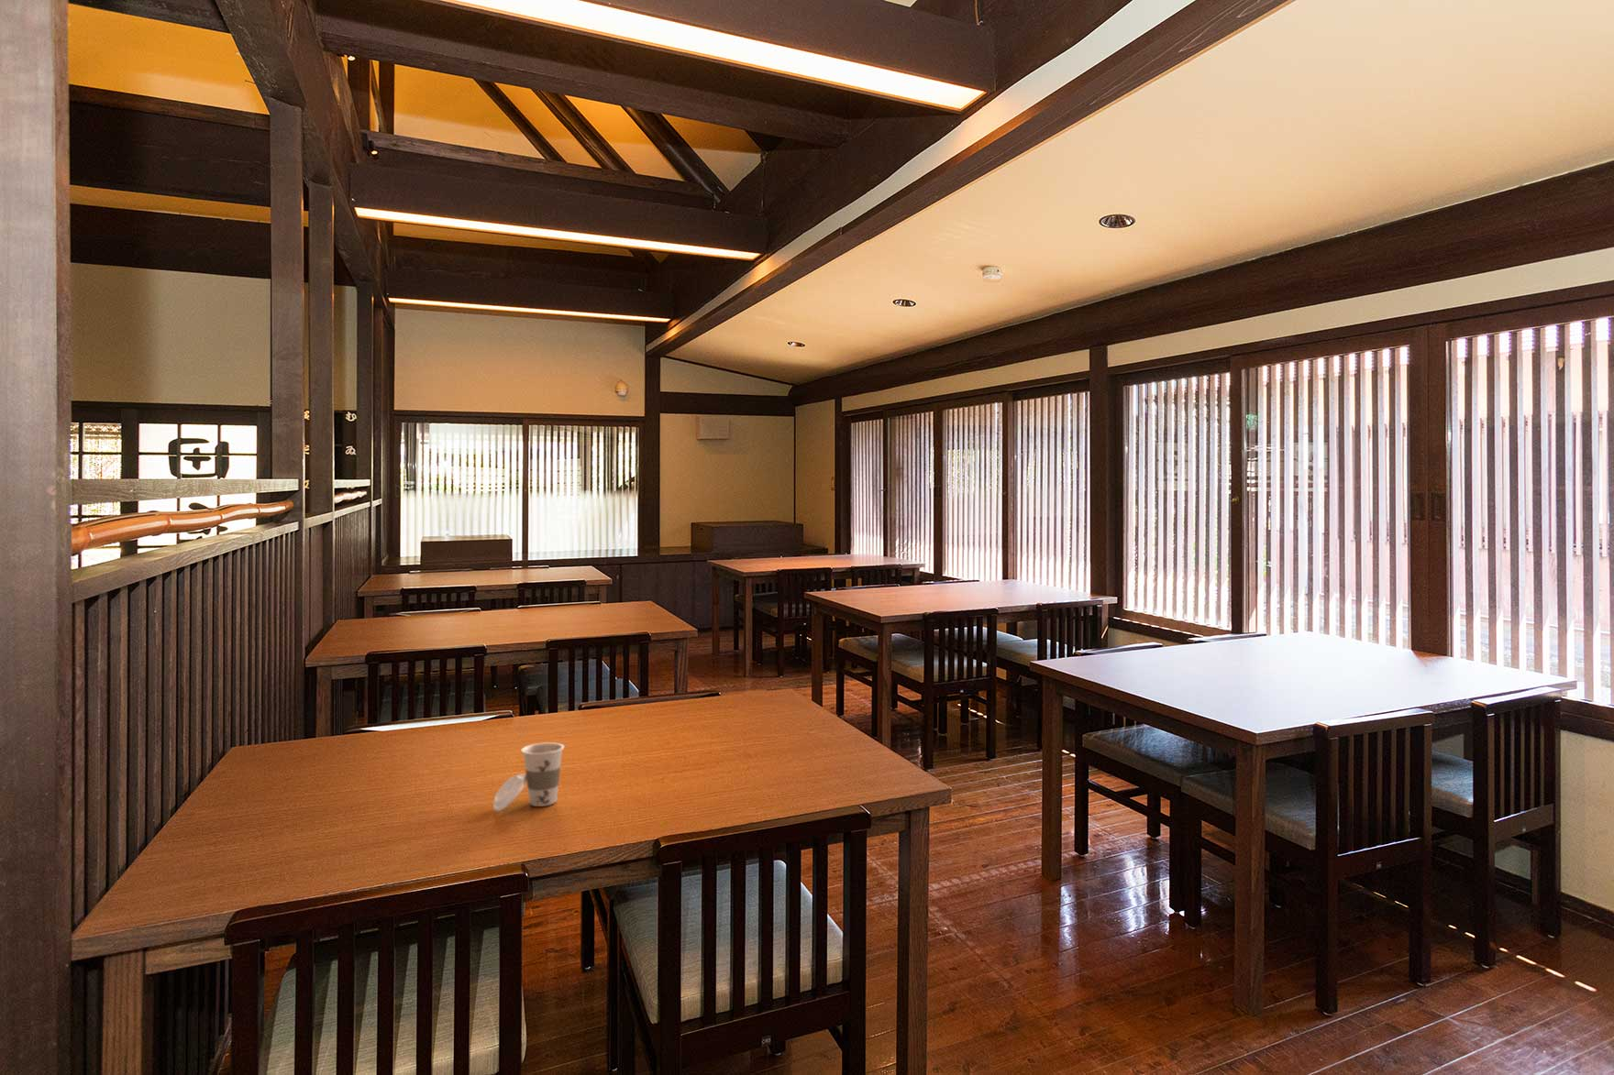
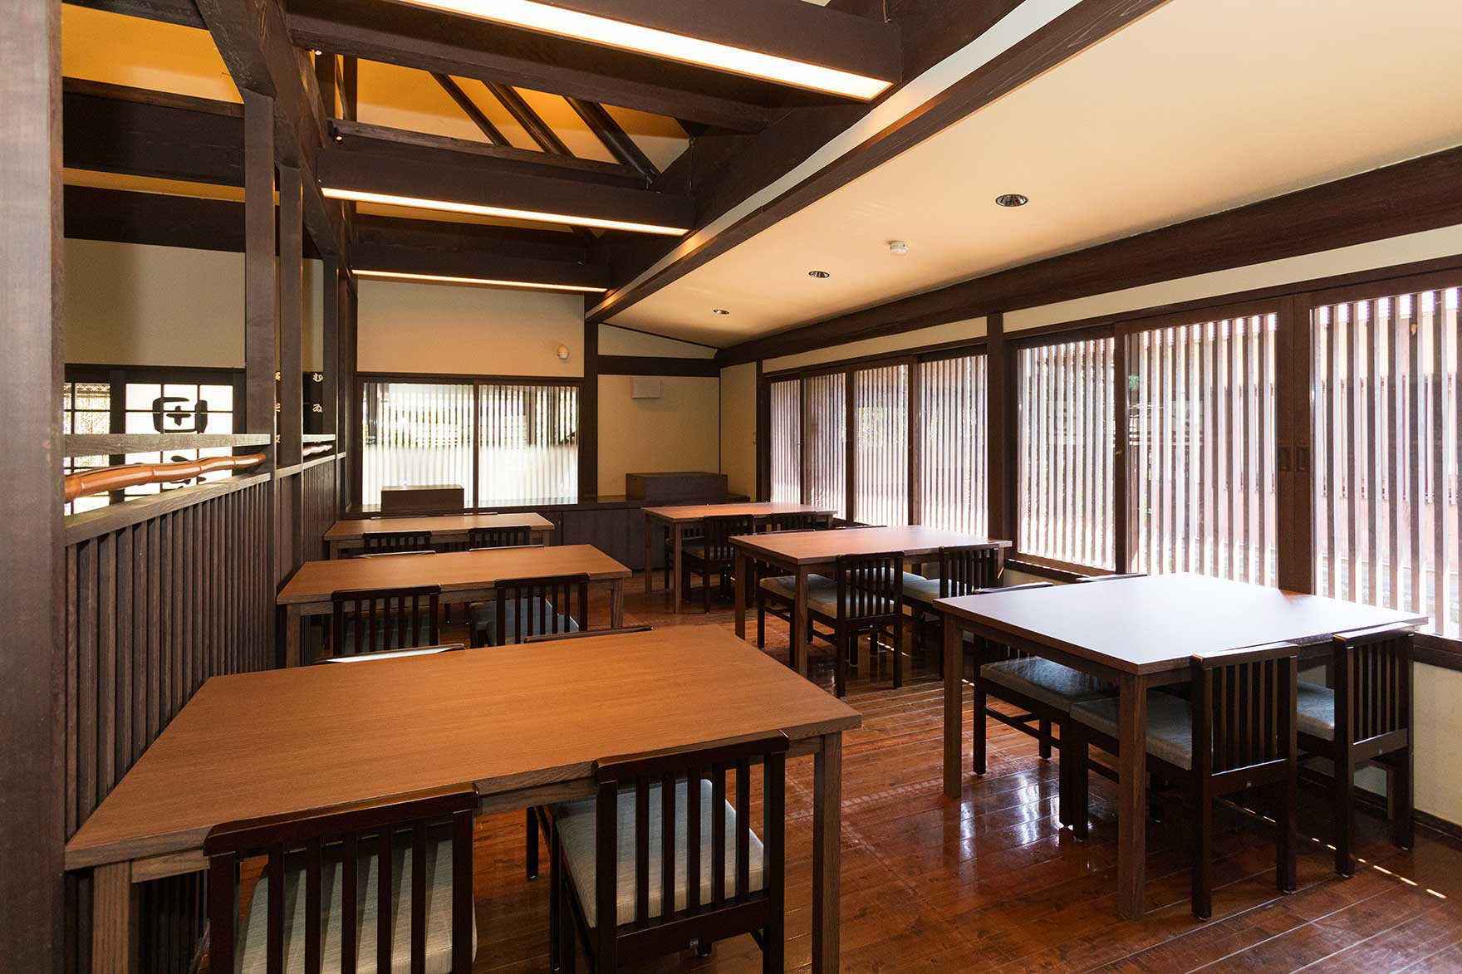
- cup (529, 777)
